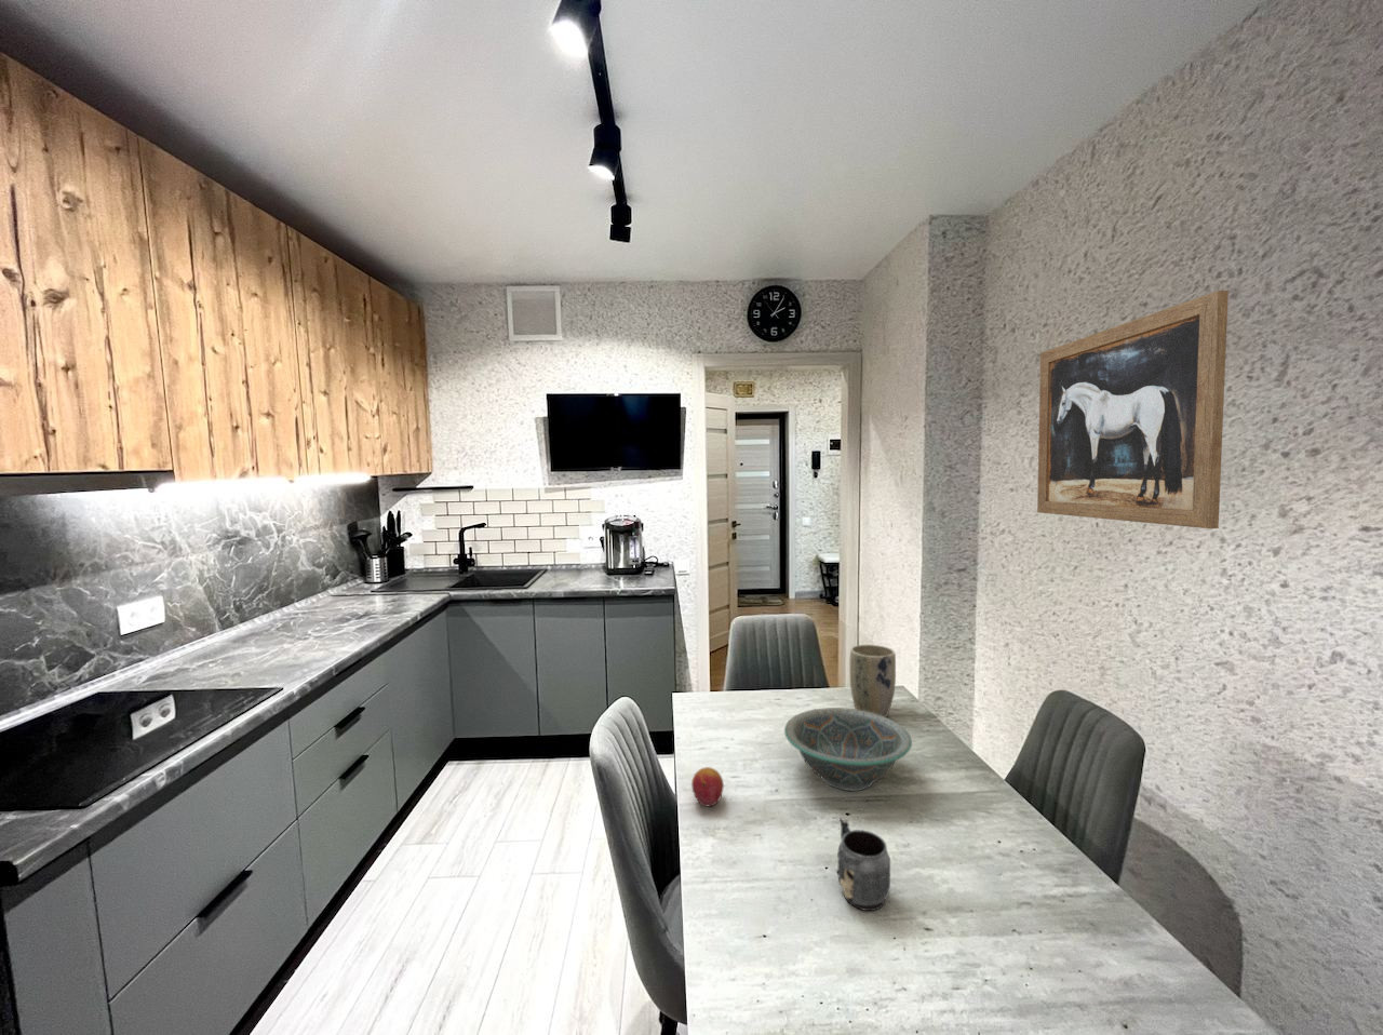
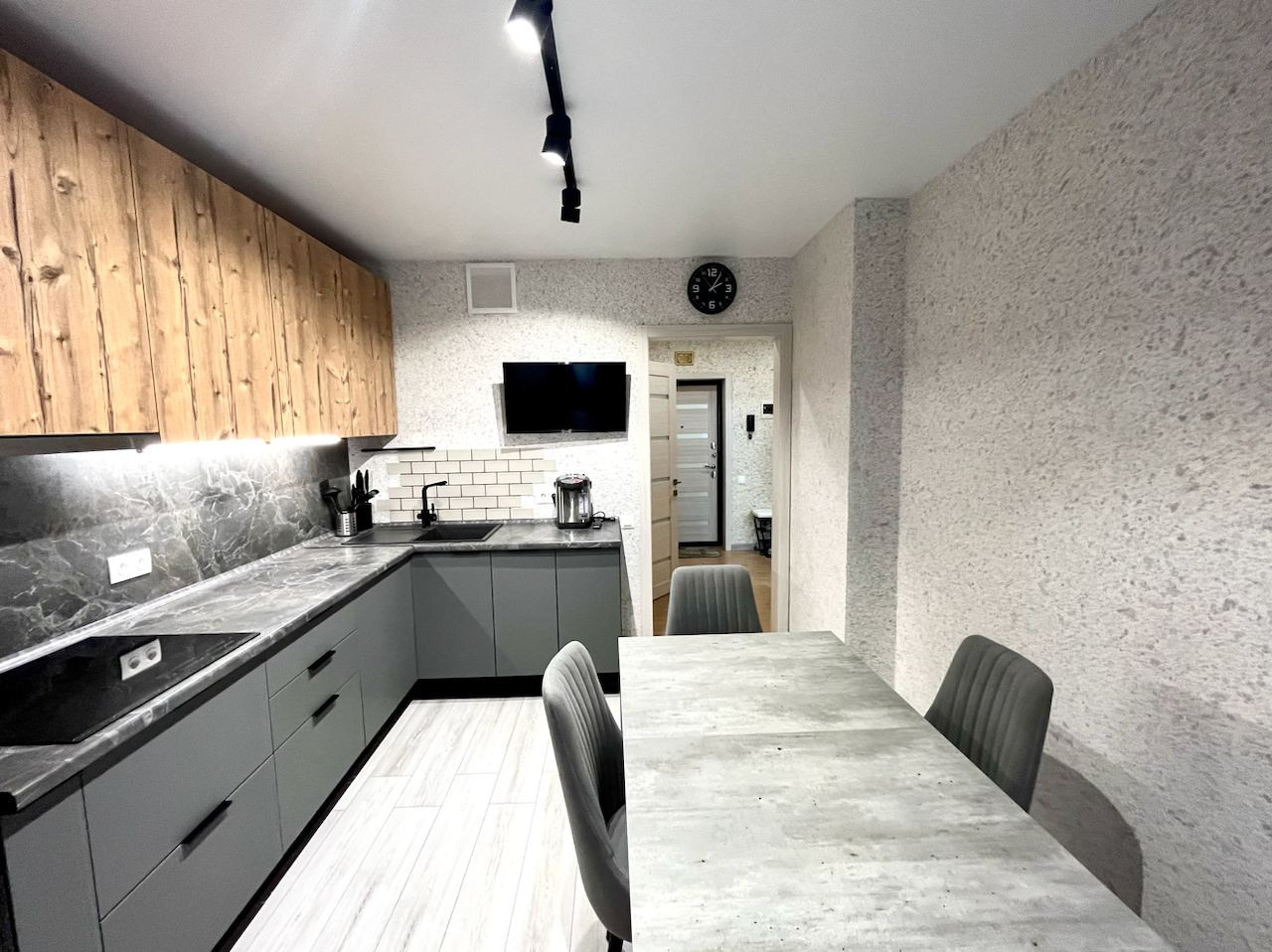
- decorative bowl (846, 755)
- wall art (1112, 424)
- plant pot (872, 681)
- mug (857, 862)
- fruit (708, 784)
